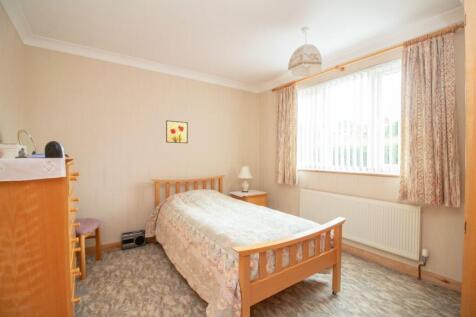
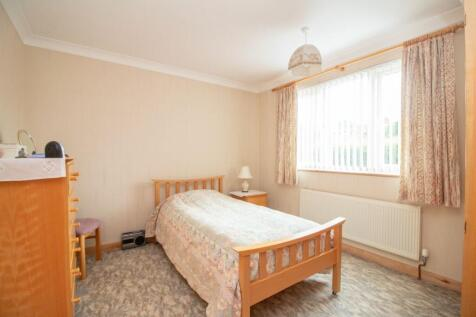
- wall art (177, 132)
